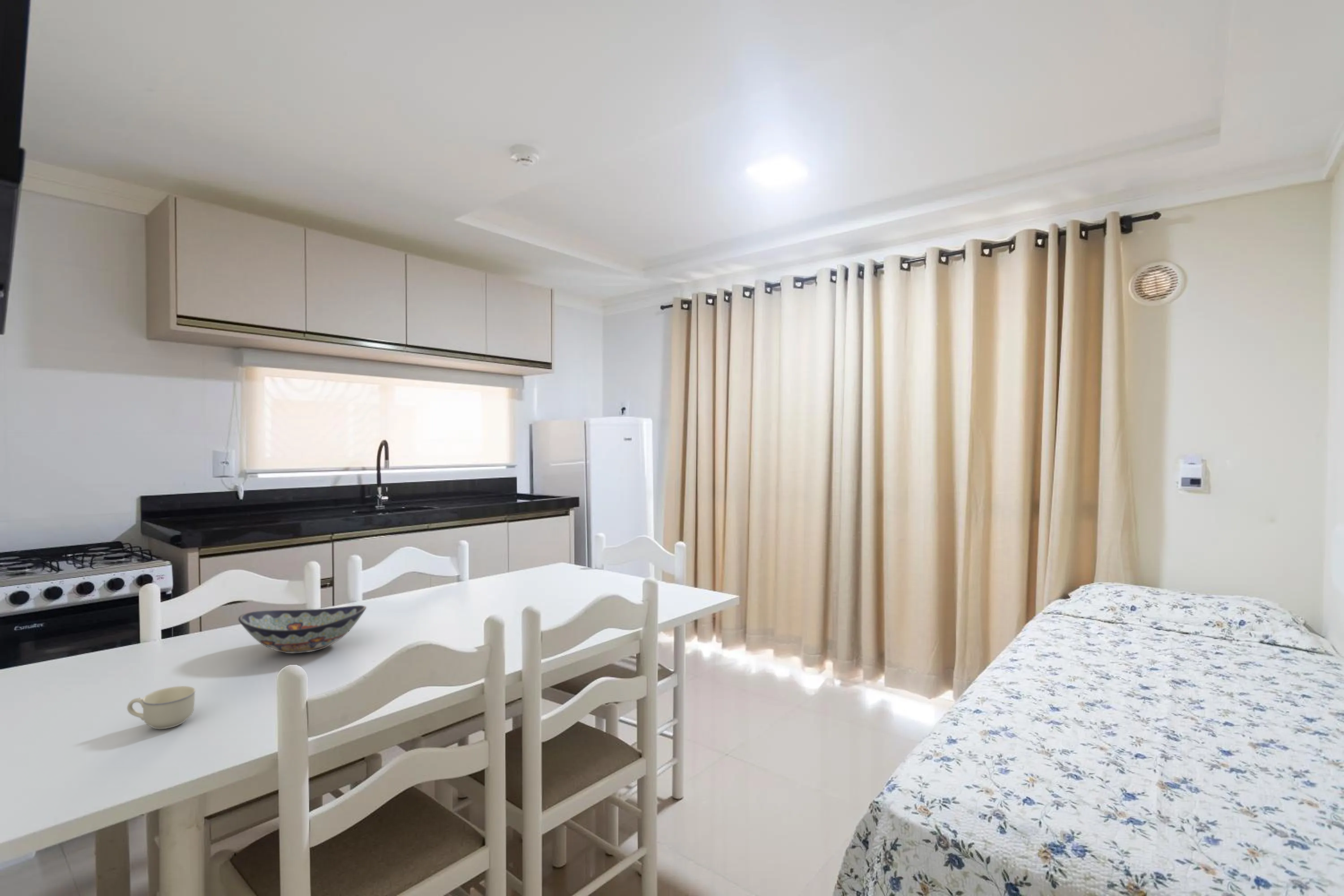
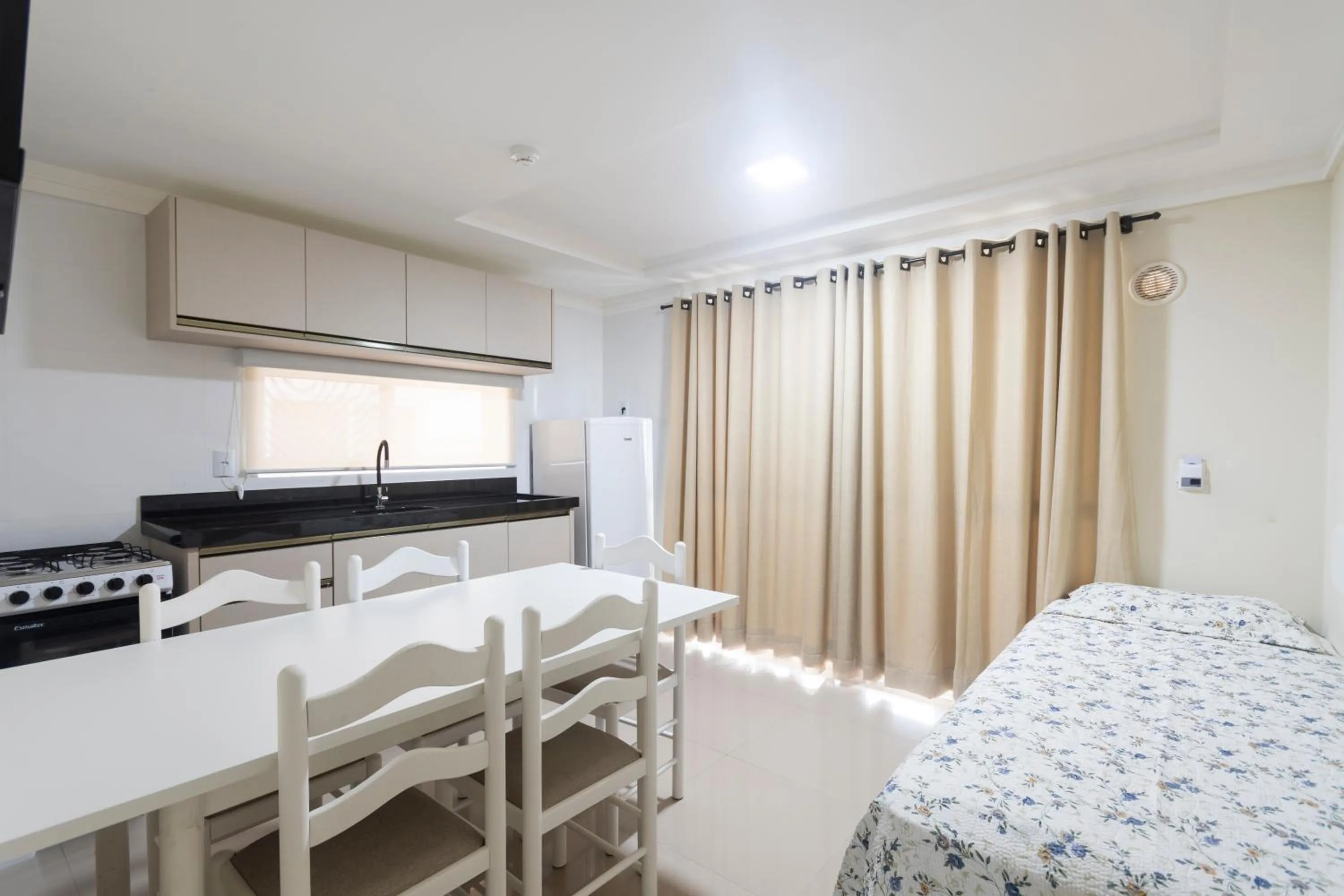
- decorative bowl (304, 630)
- cup (162, 709)
